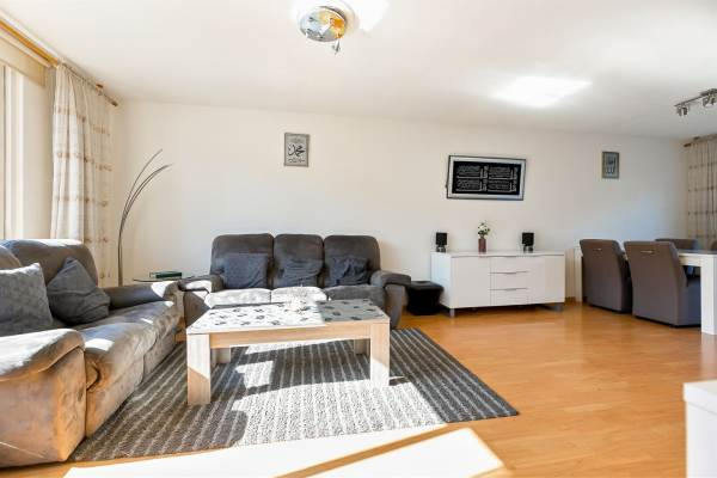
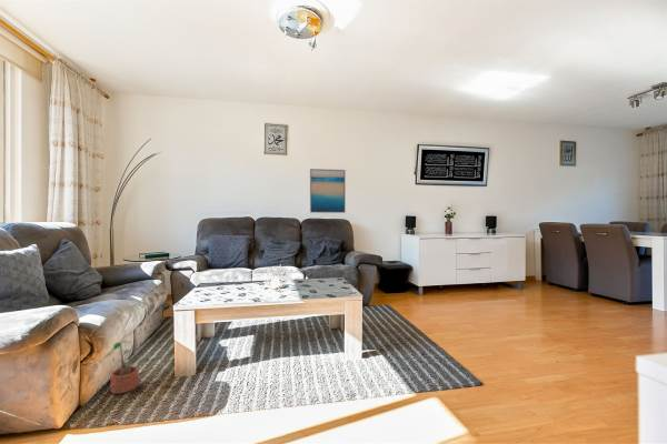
+ wall art (327, 191)
+ potted plant (121, 364)
